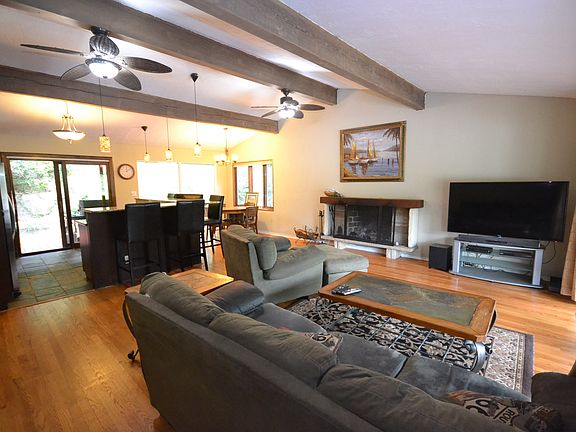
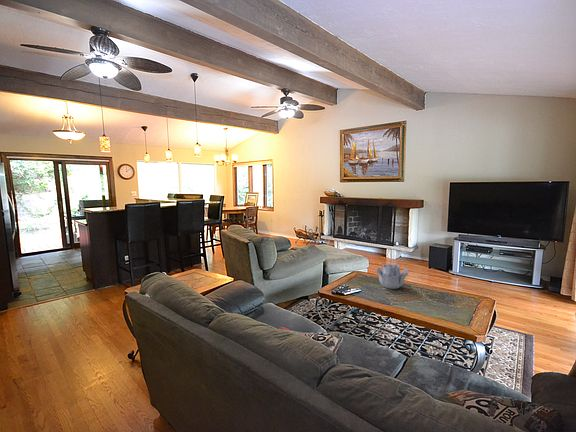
+ decorative bowl (391, 276)
